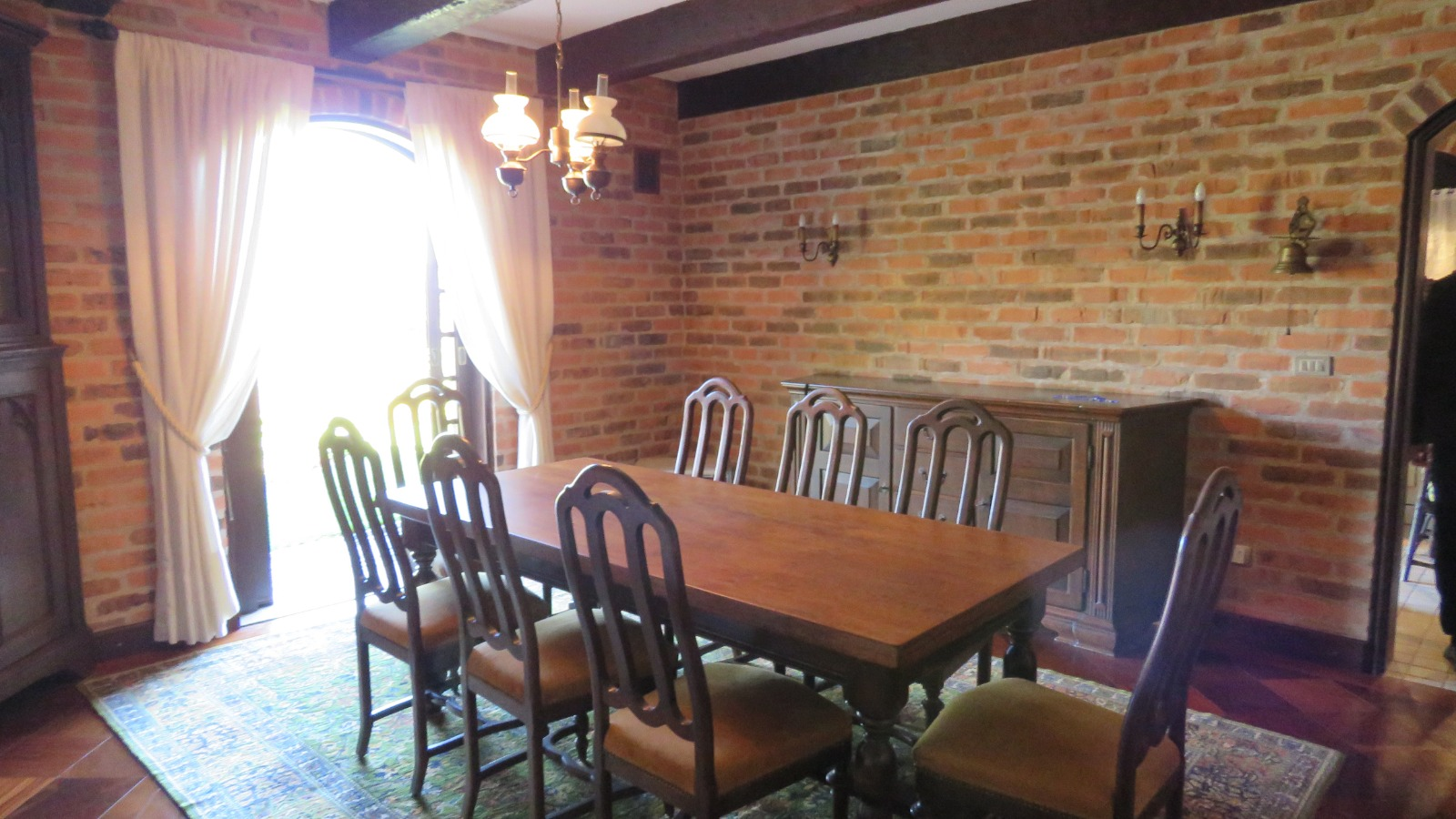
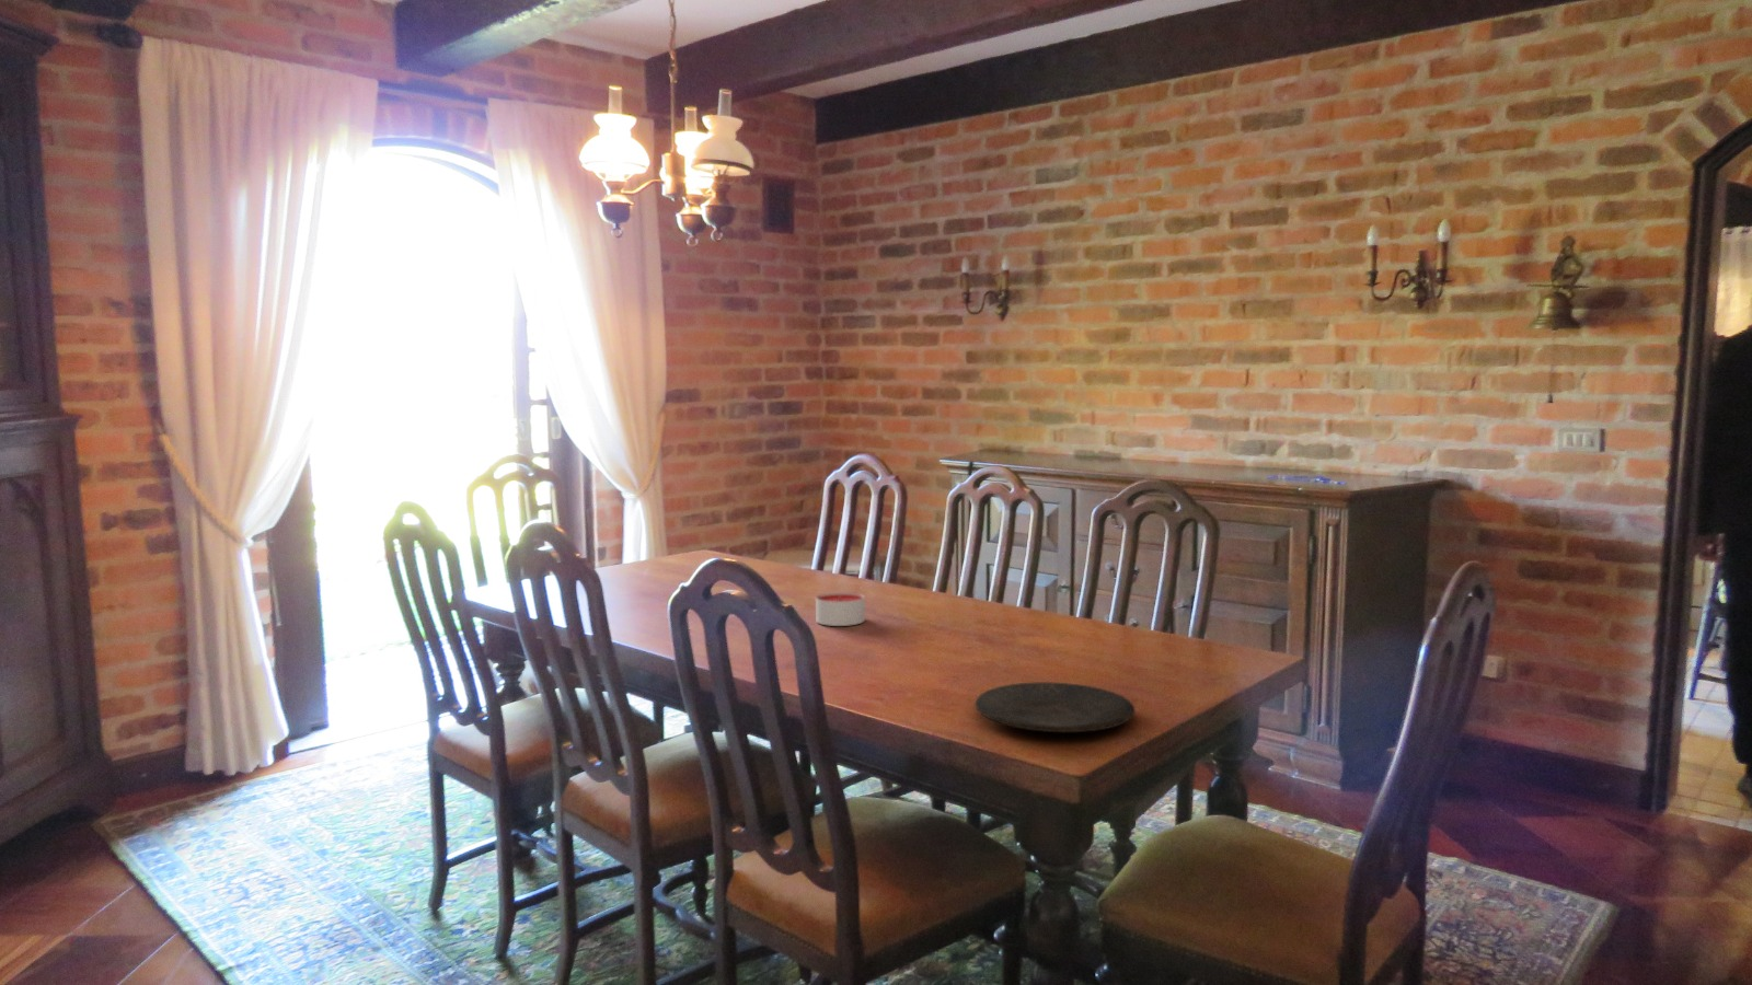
+ candle (840, 607)
+ plate (1053, 711)
